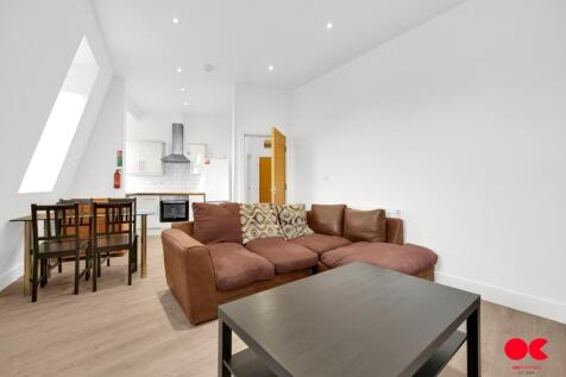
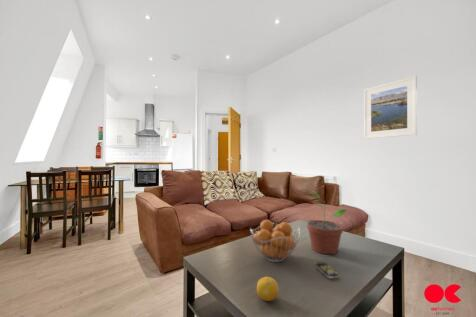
+ fruit (267, 288)
+ potted plant (324, 221)
+ remote control (326, 269)
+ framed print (388, 110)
+ fruit basket (274, 239)
